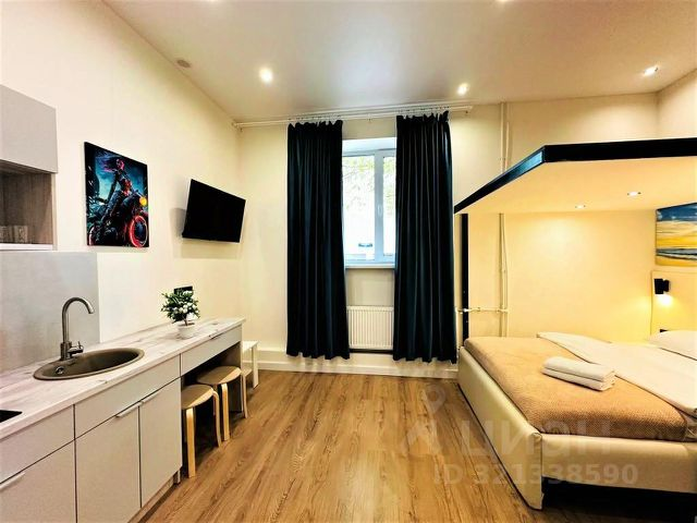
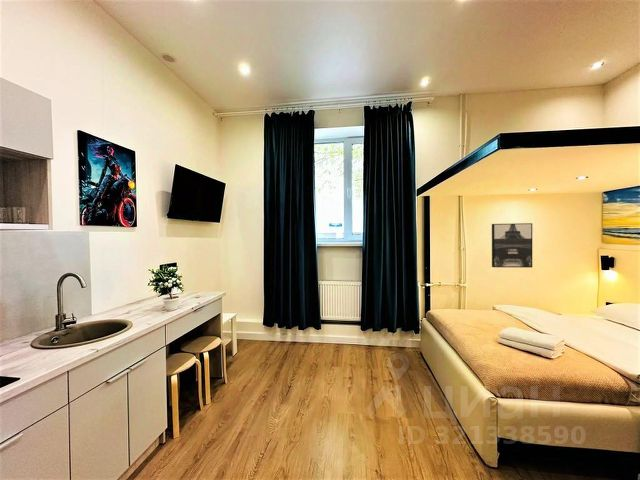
+ wall art (511, 245)
